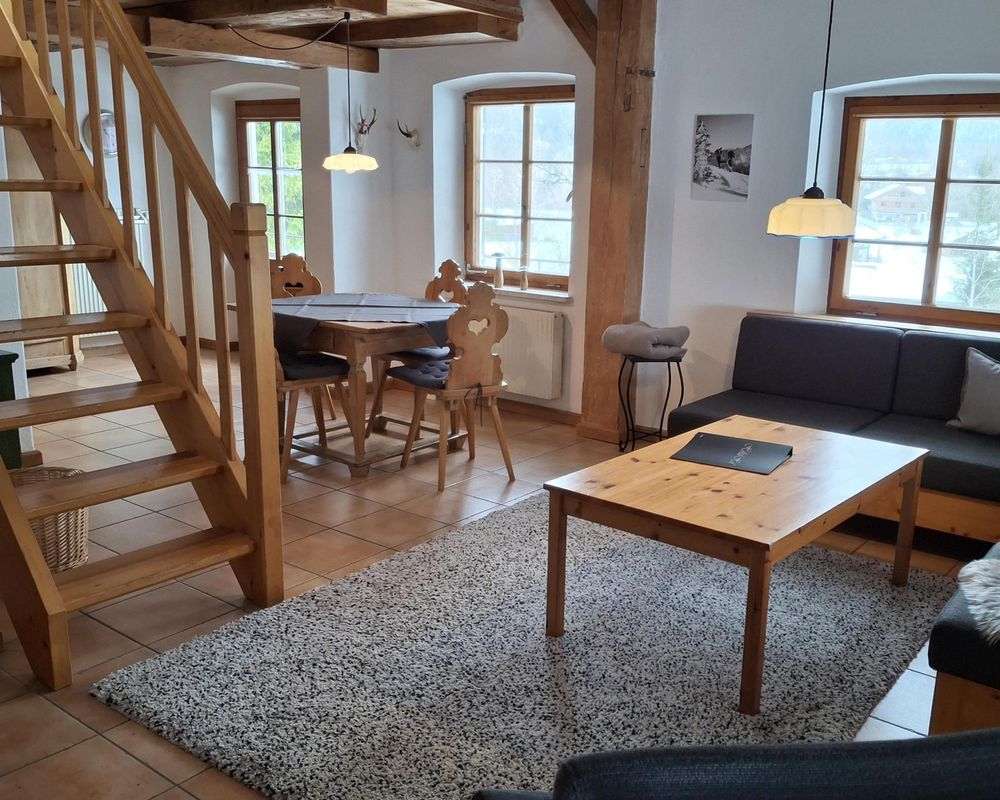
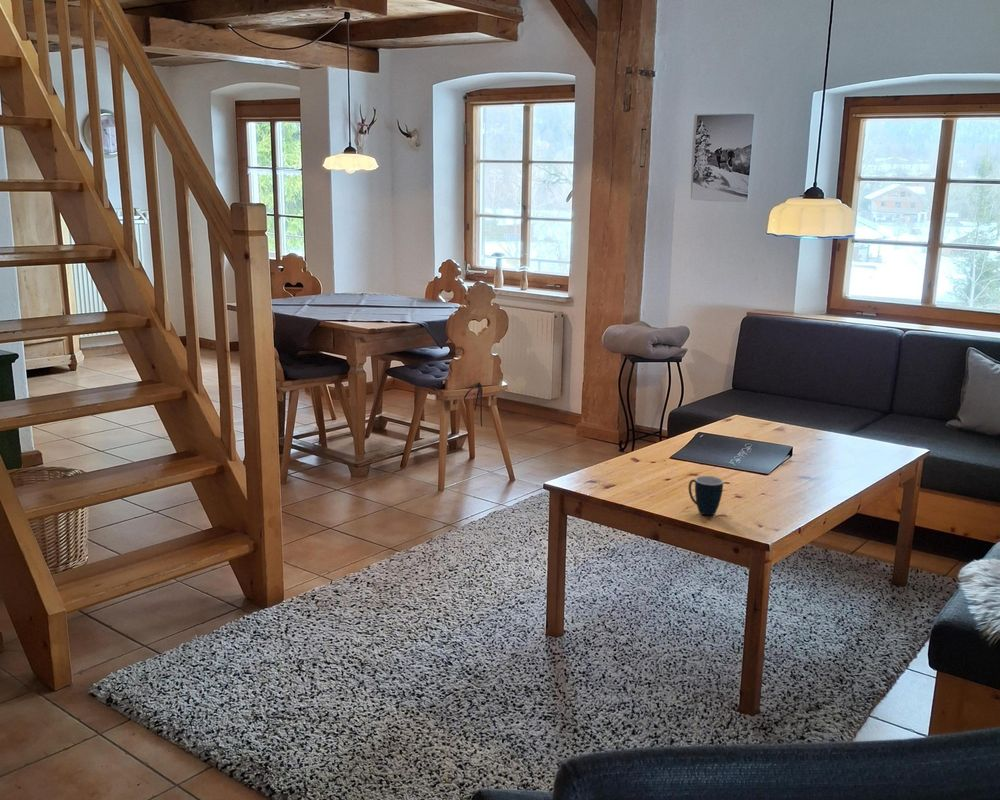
+ mug (703, 495)
